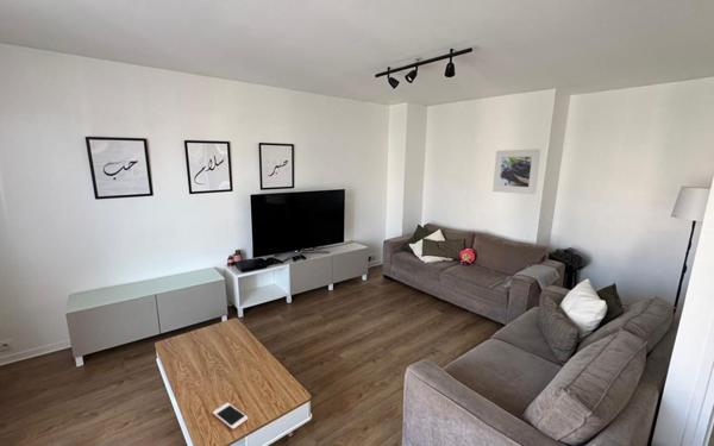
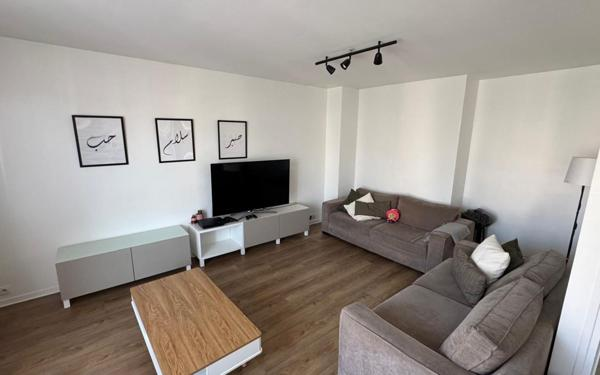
- cell phone (230, 415)
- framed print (514, 171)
